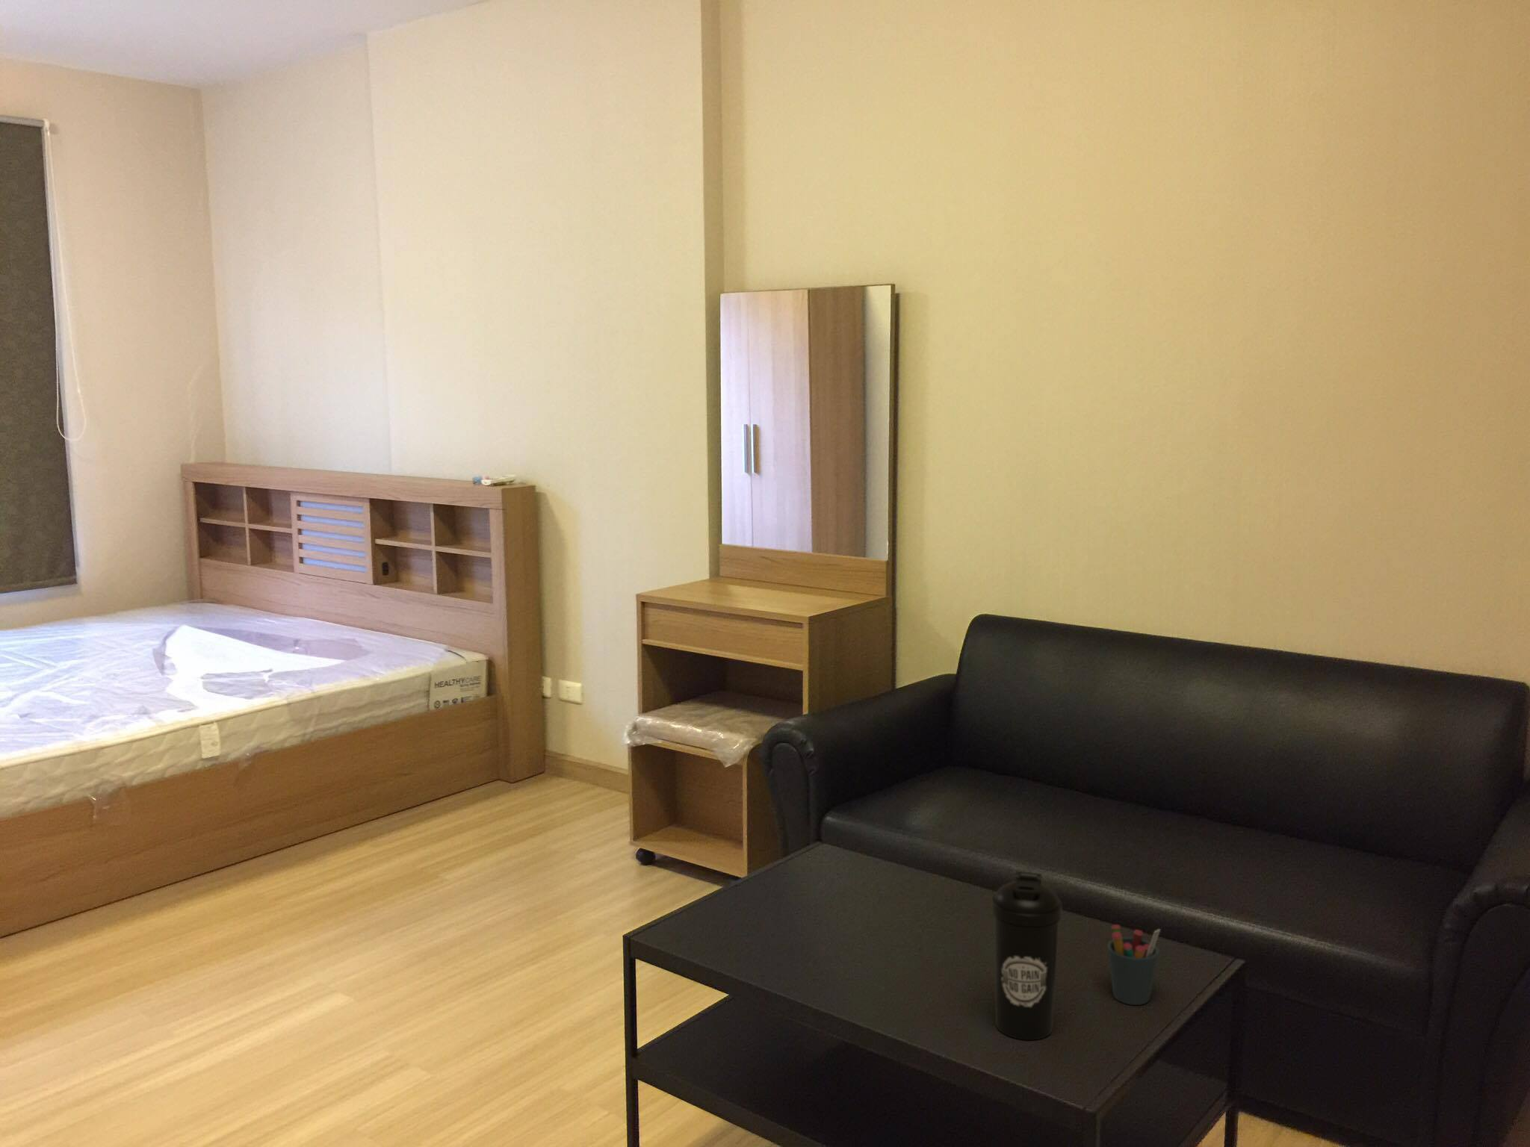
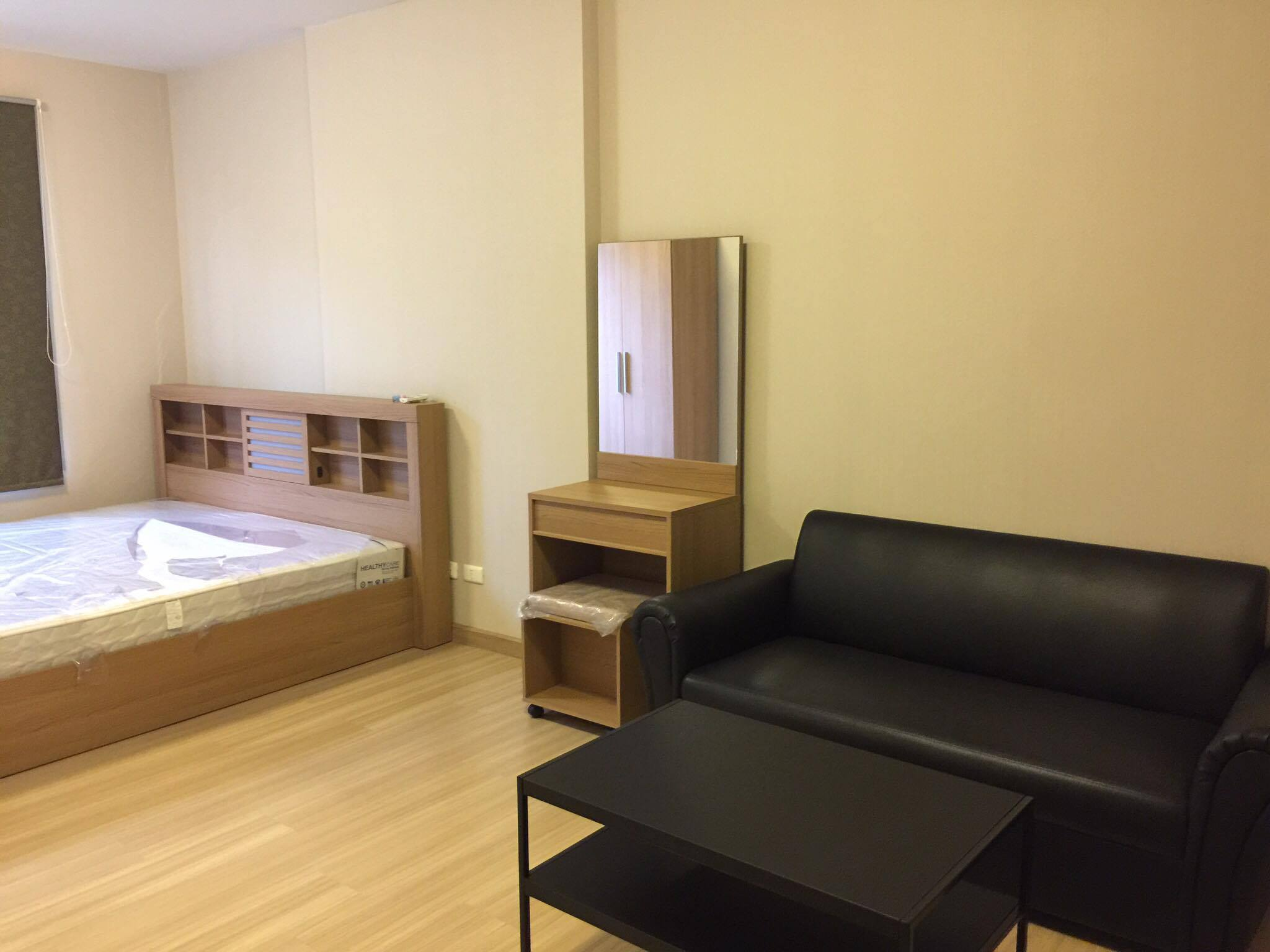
- pen holder (1131, 959)
- water bottle (1025, 953)
